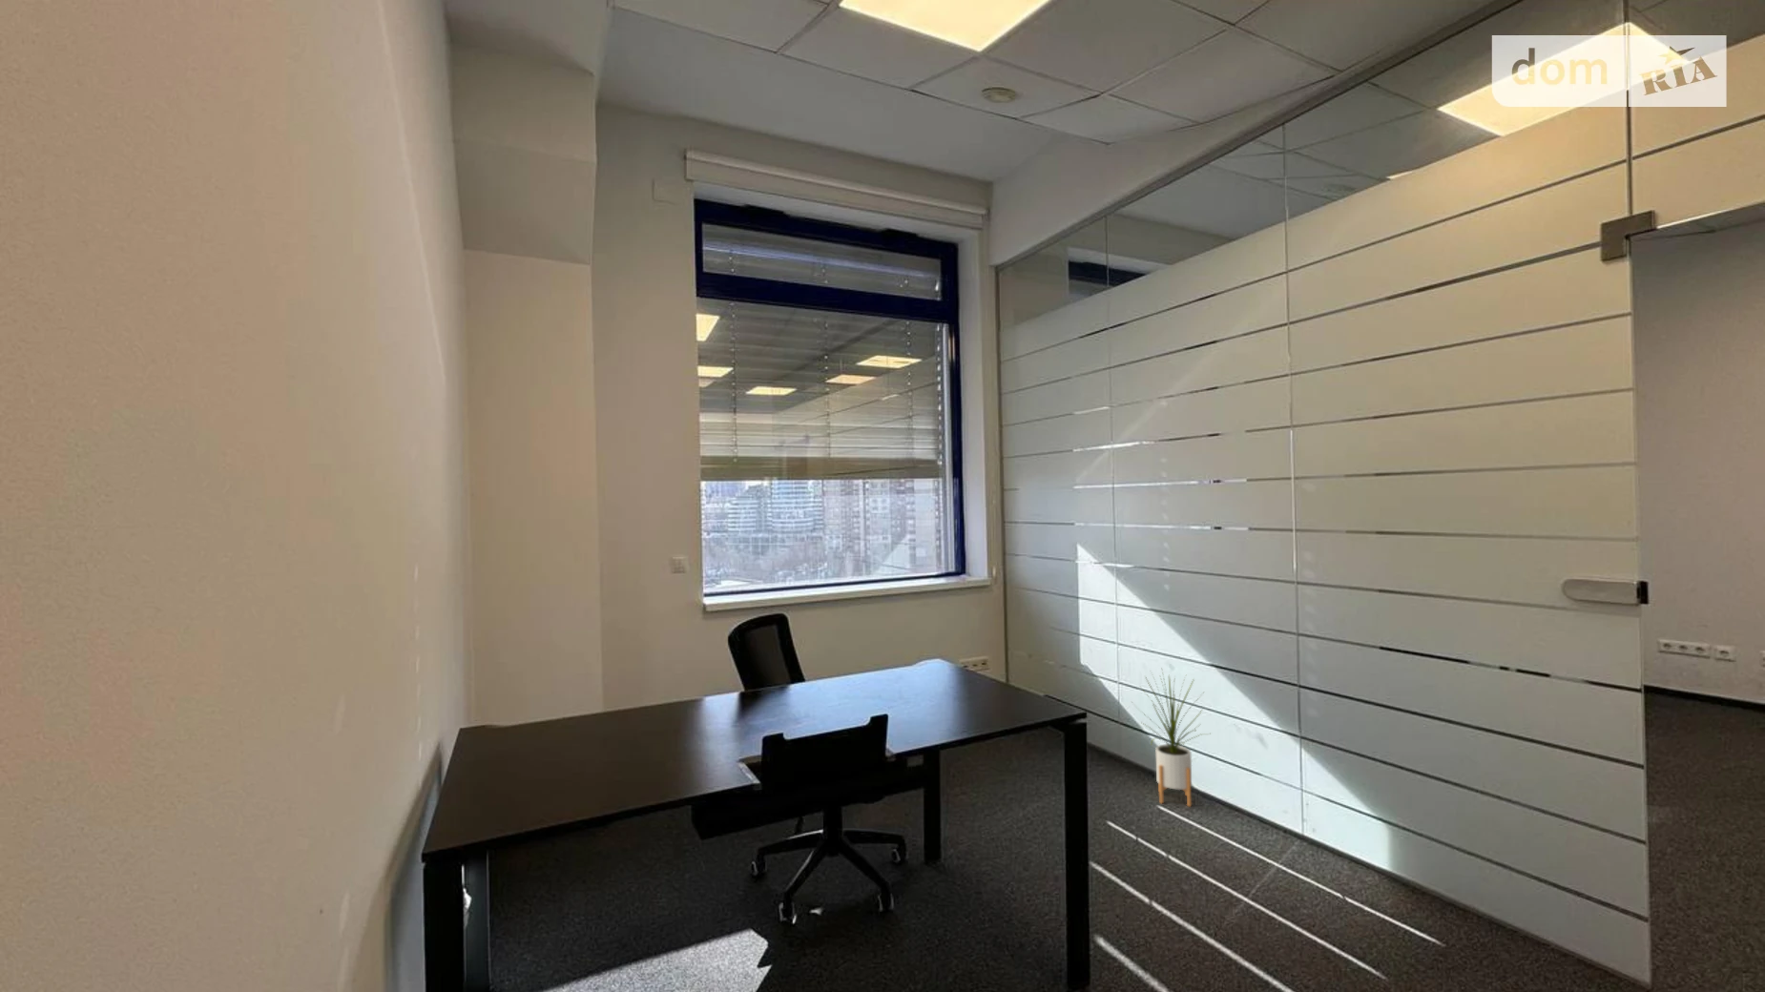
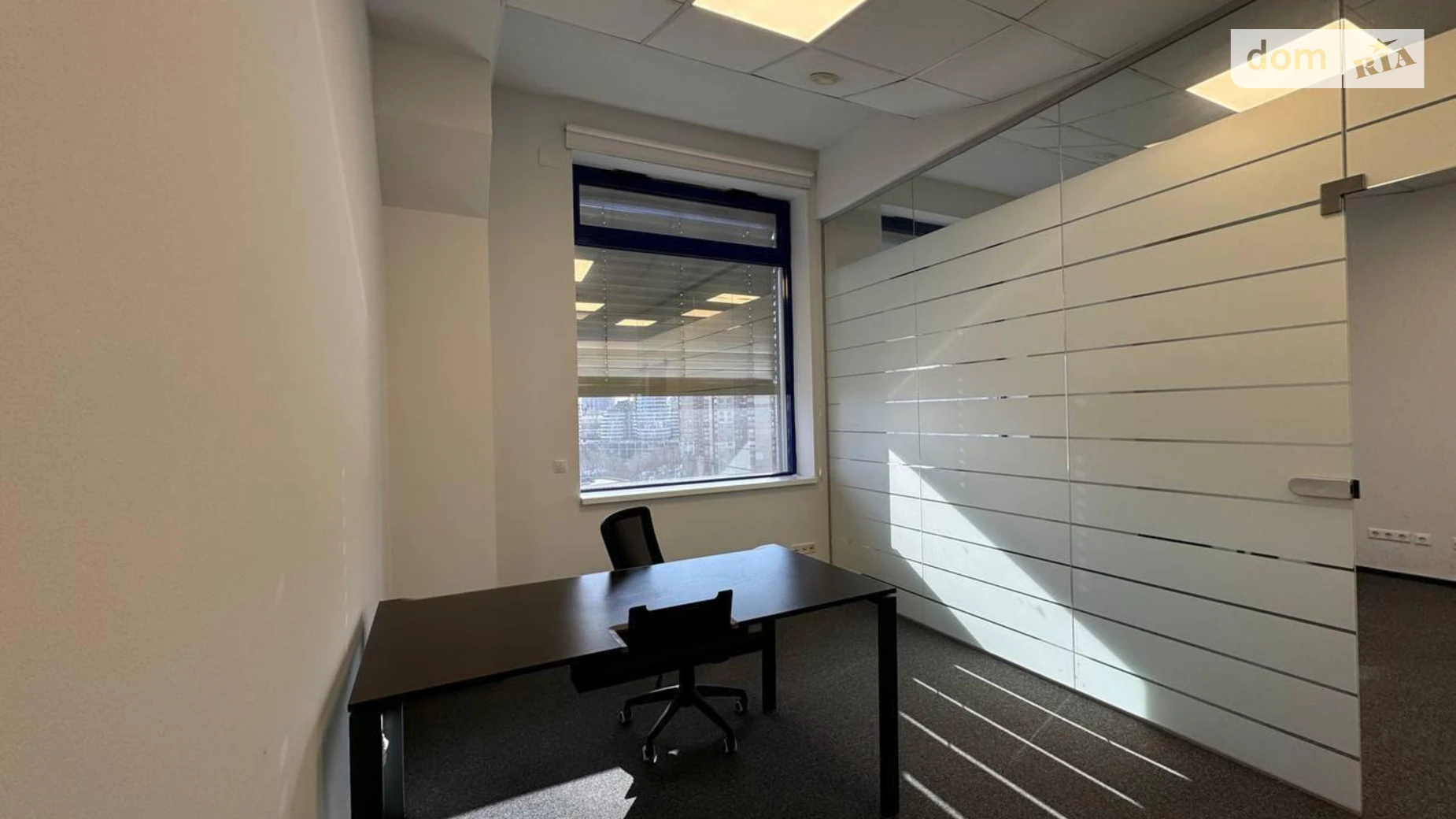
- house plant (1176, 734)
